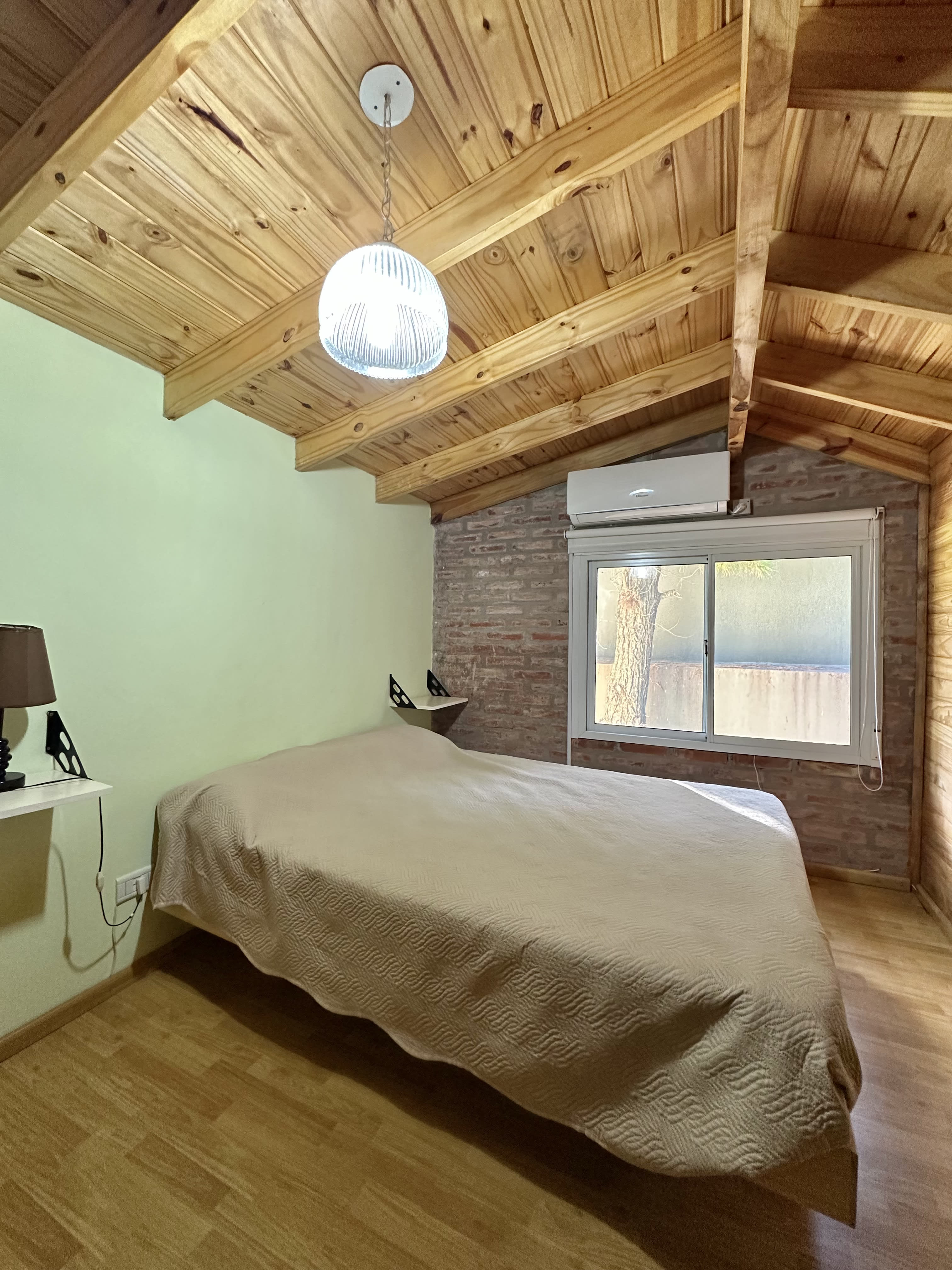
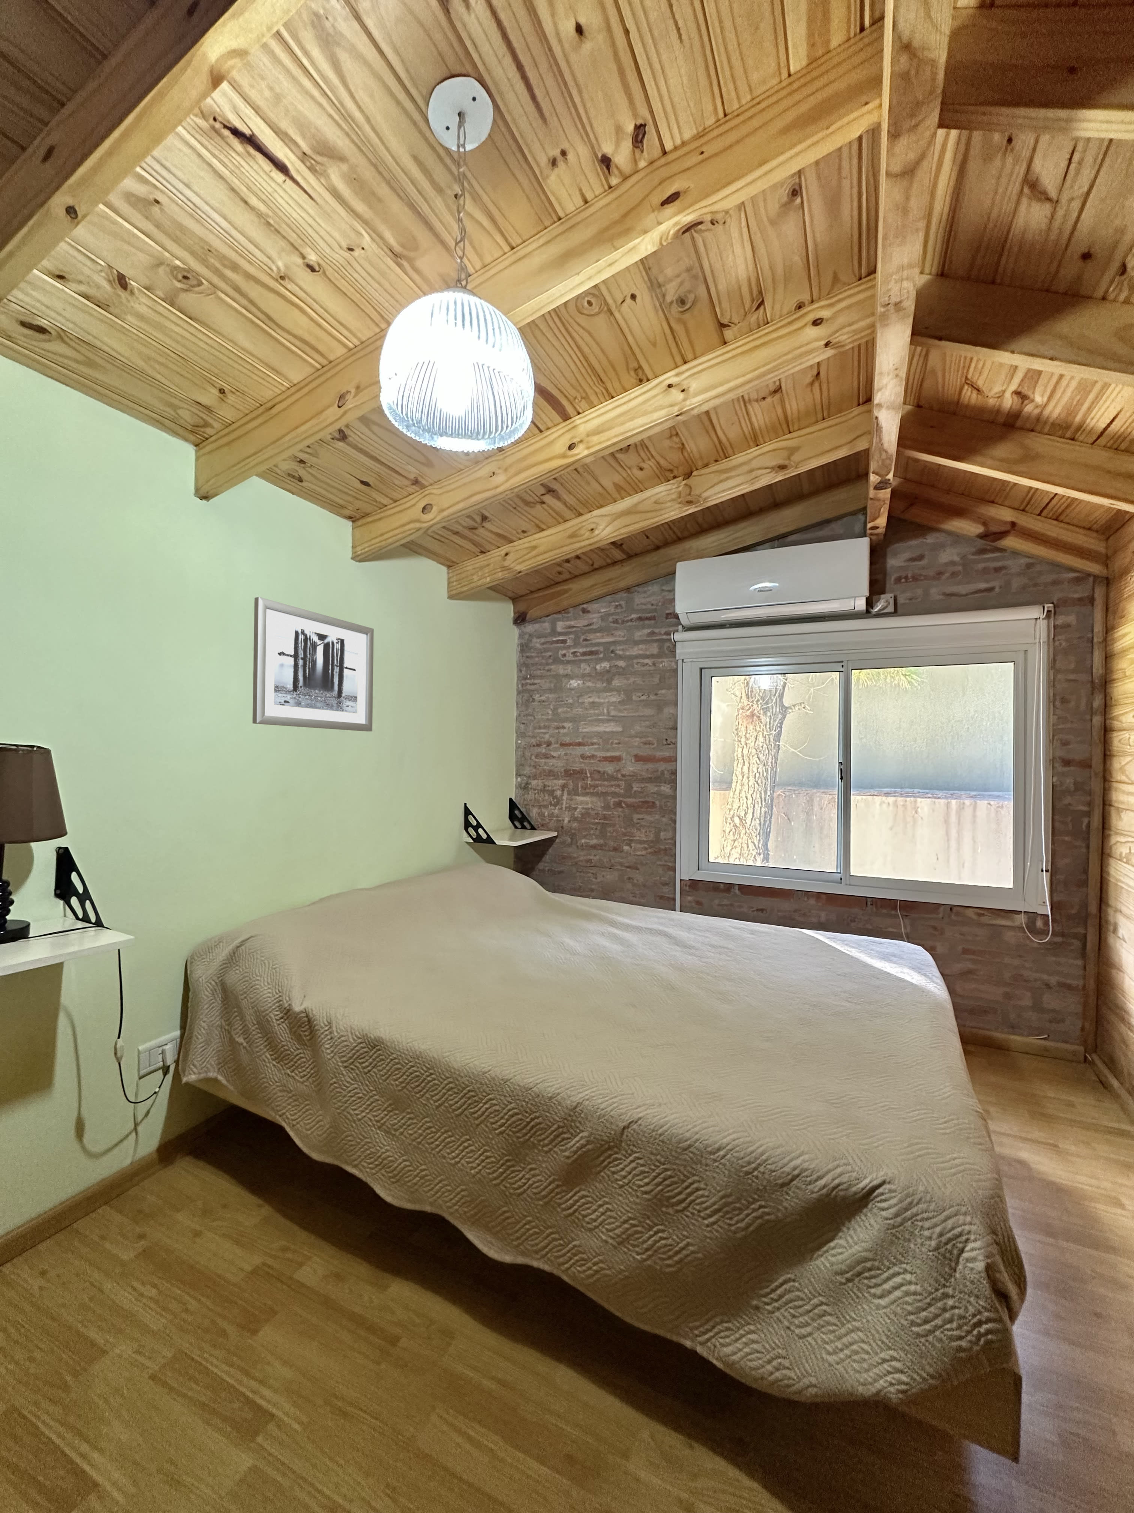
+ wall art (319, 671)
